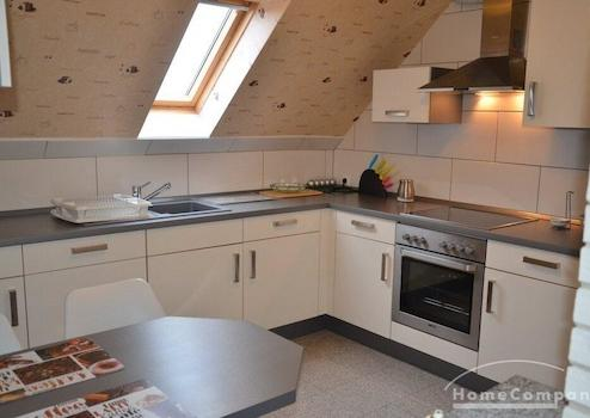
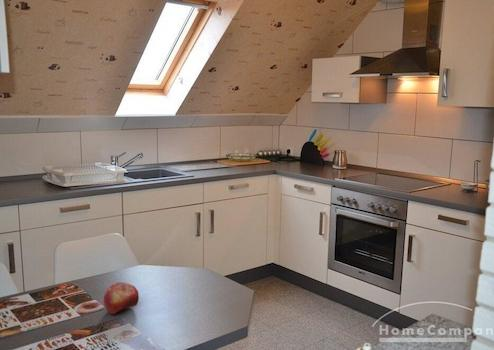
+ fruit (121, 297)
